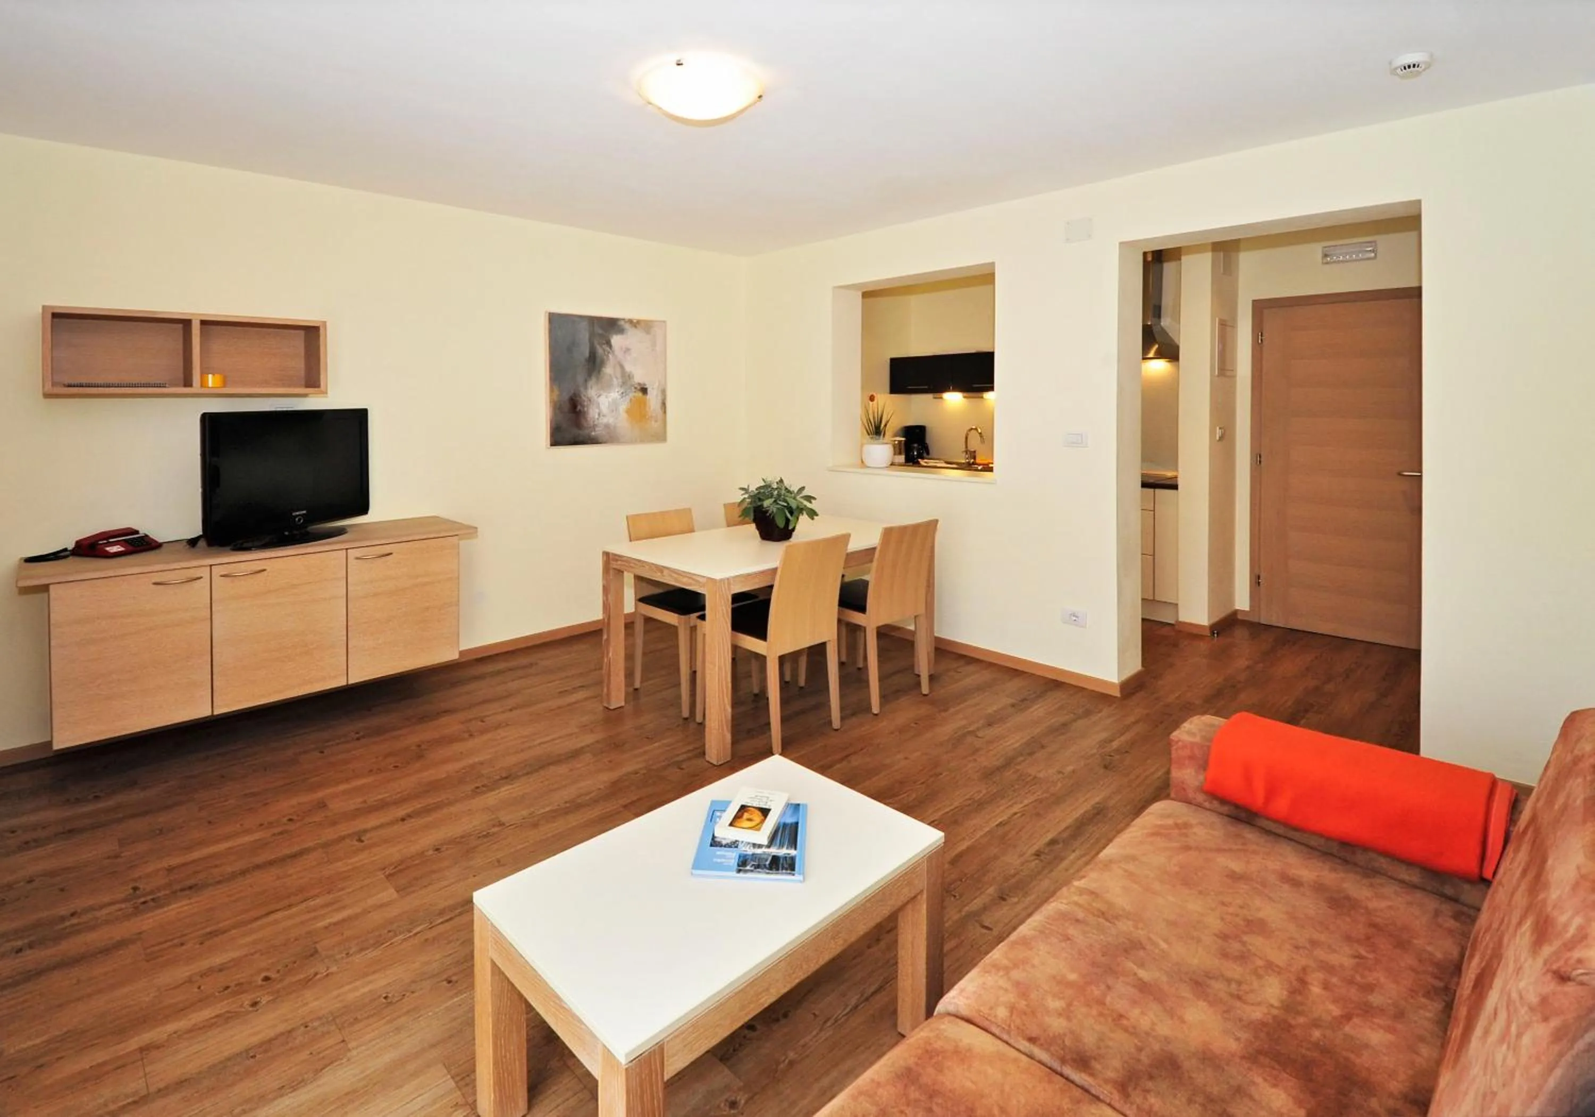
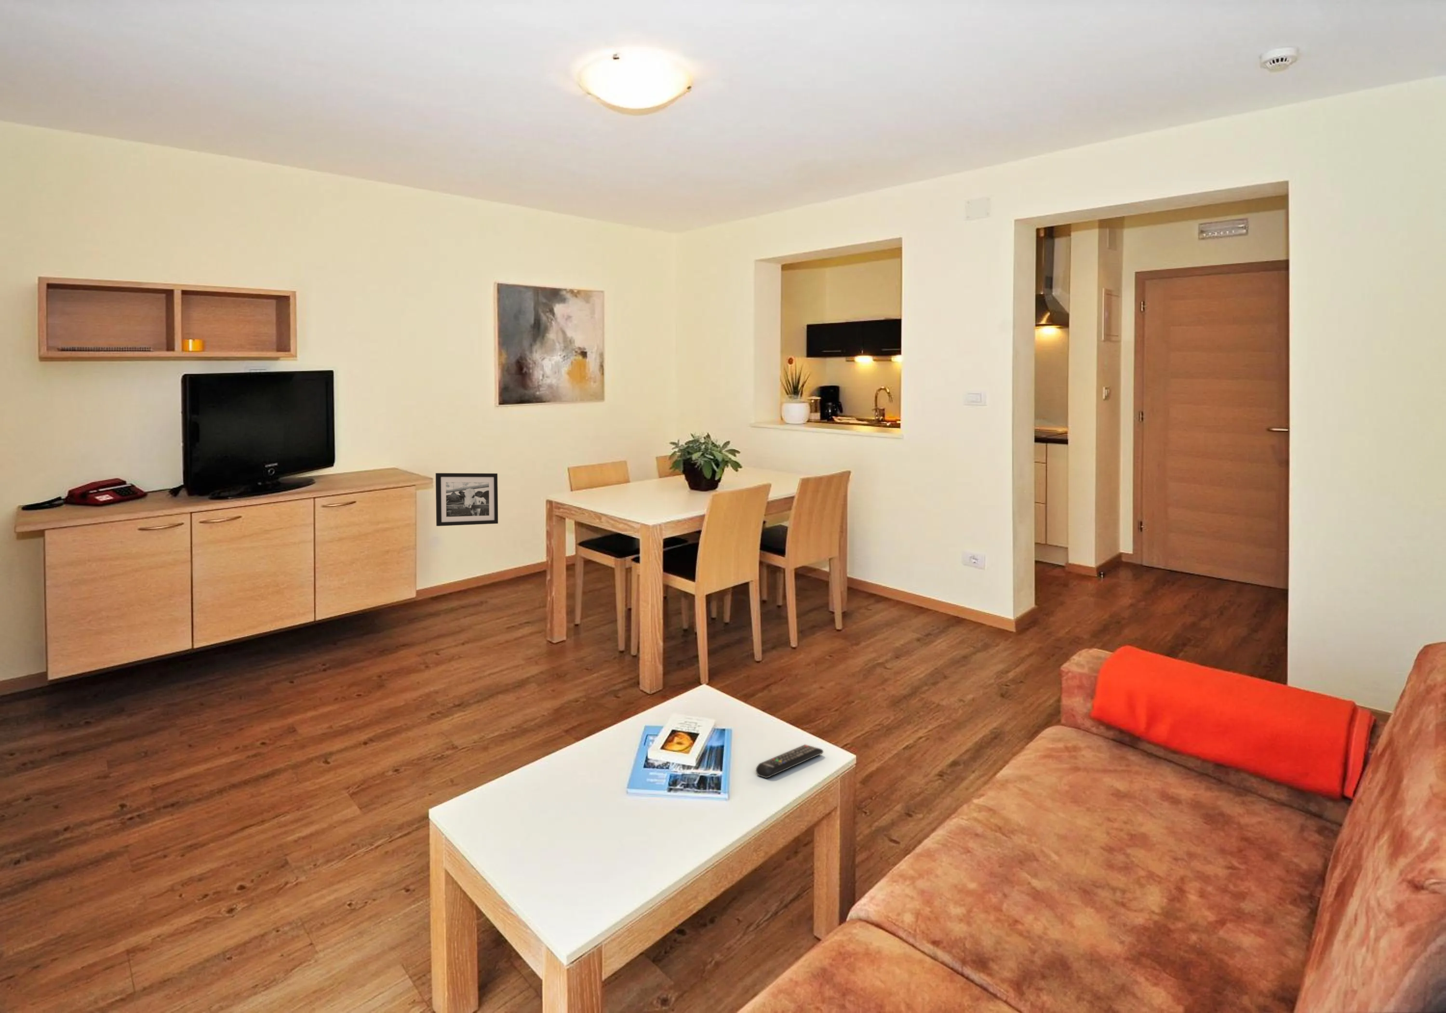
+ picture frame (468, 499)
+ remote control (790, 760)
